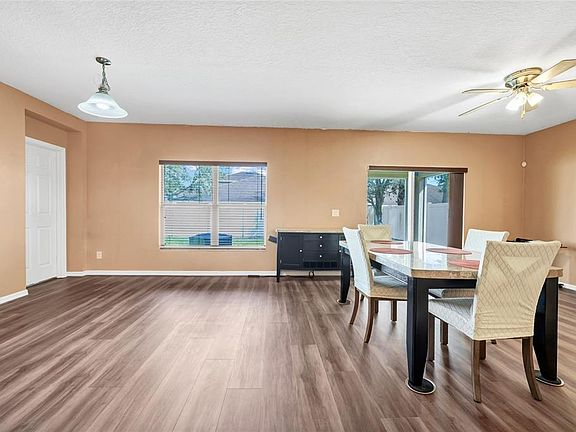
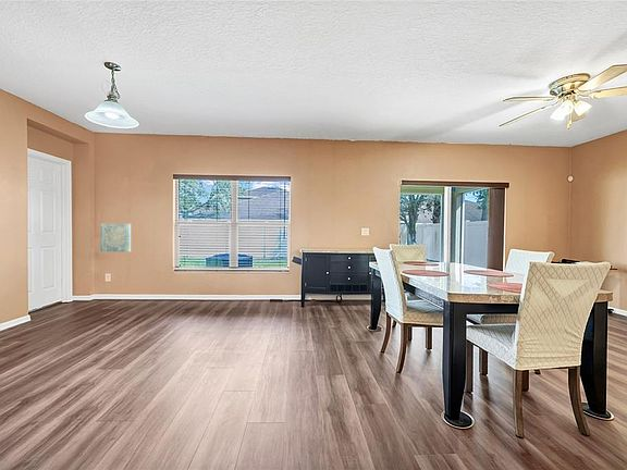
+ wall art (115, 237)
